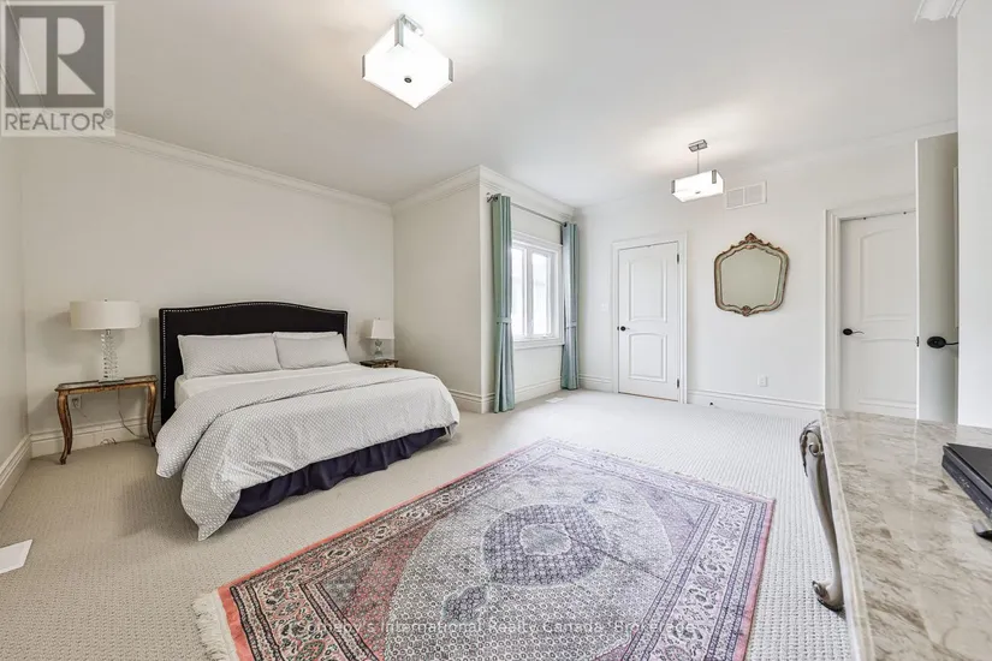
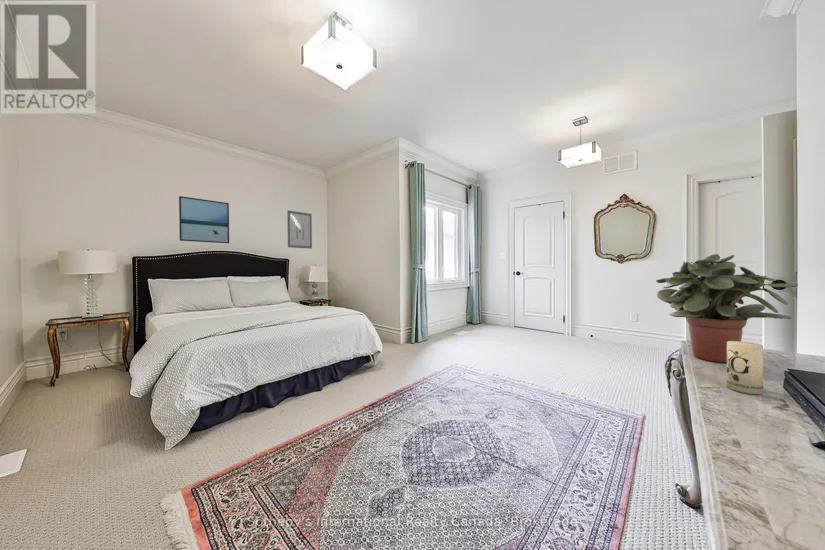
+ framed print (205, 220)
+ wall art (300, 230)
+ candle (744, 366)
+ potted plant (716, 306)
